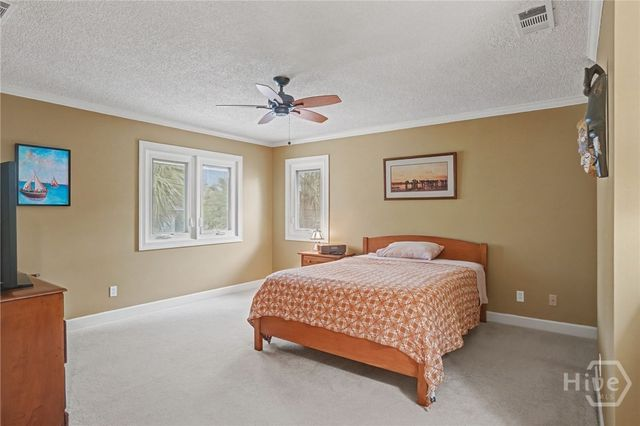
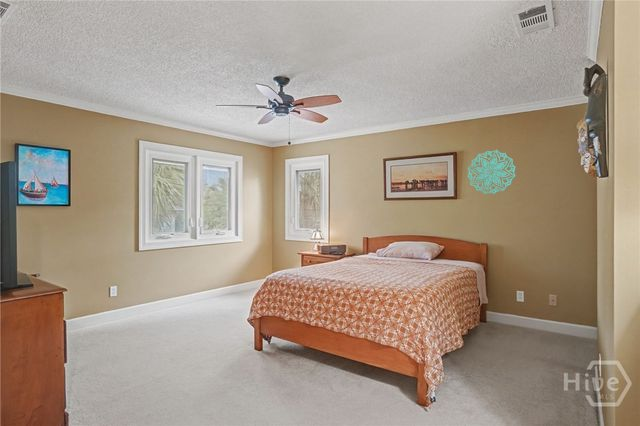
+ wall decoration (491, 172)
